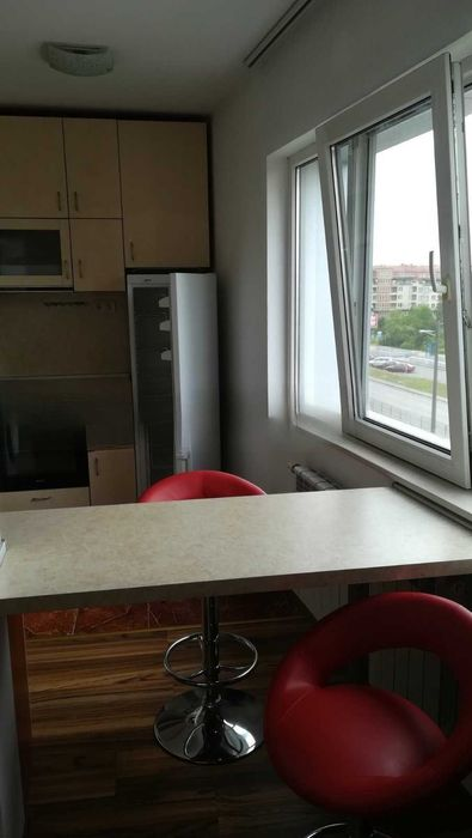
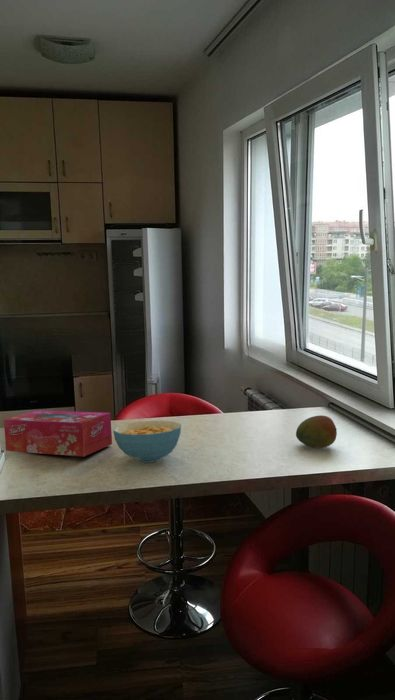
+ cereal bowl (148, 443)
+ tissue box (58, 431)
+ fruit (315, 431)
